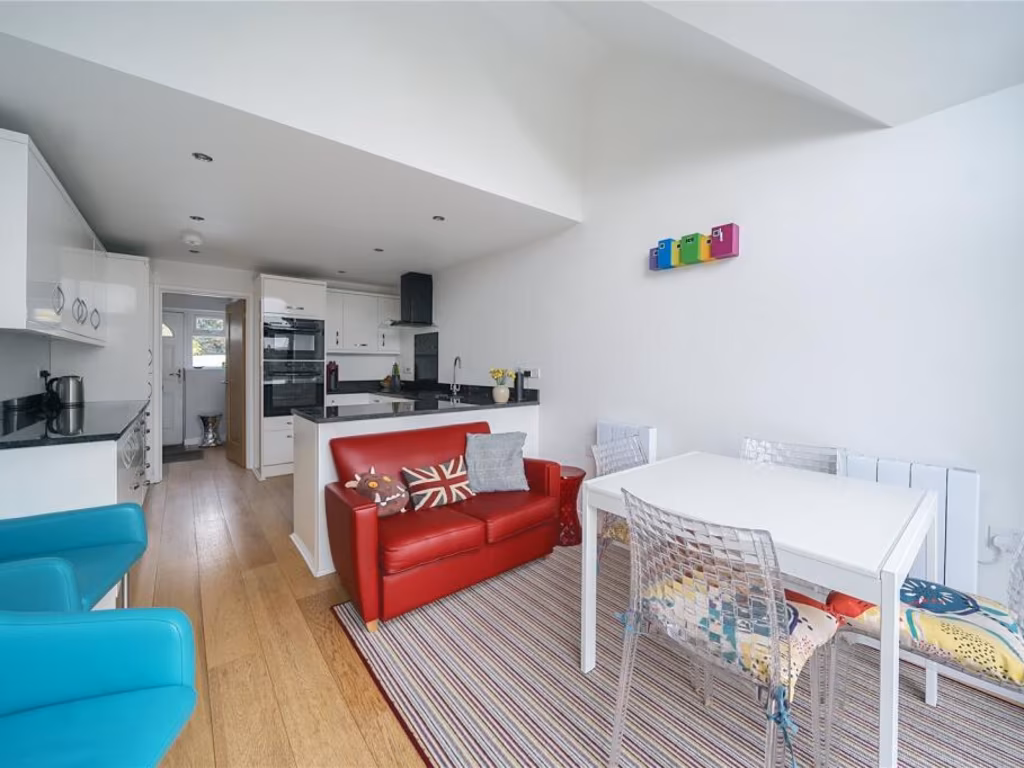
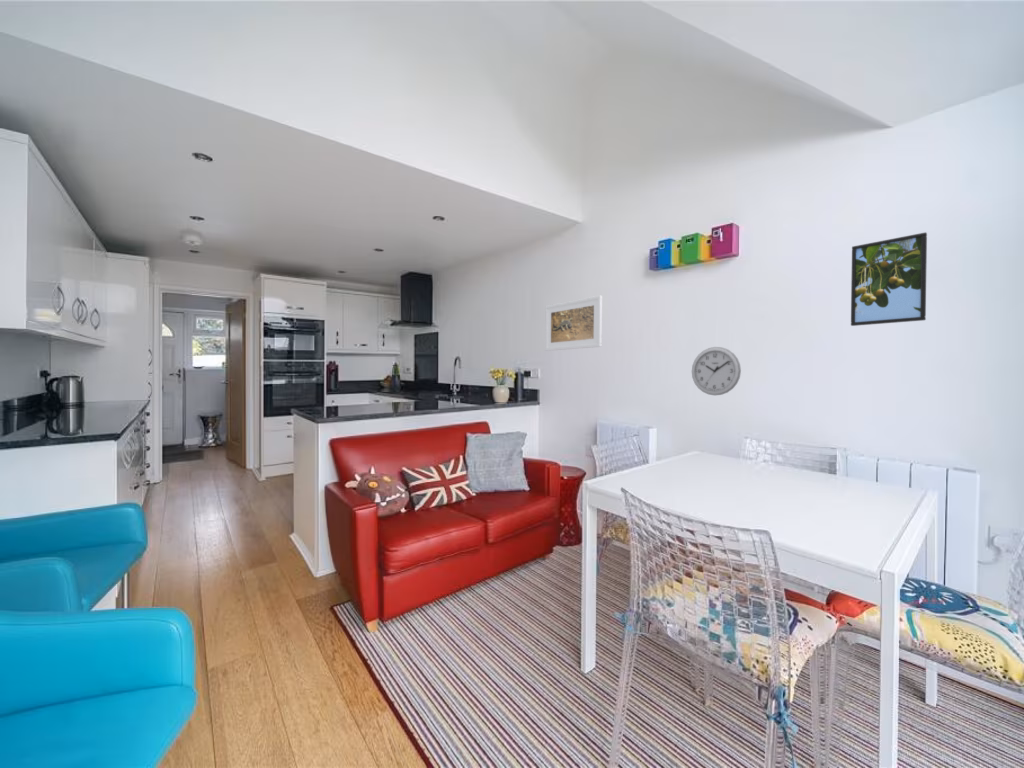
+ wall clock (714, 371)
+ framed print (571, 325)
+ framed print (887, 281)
